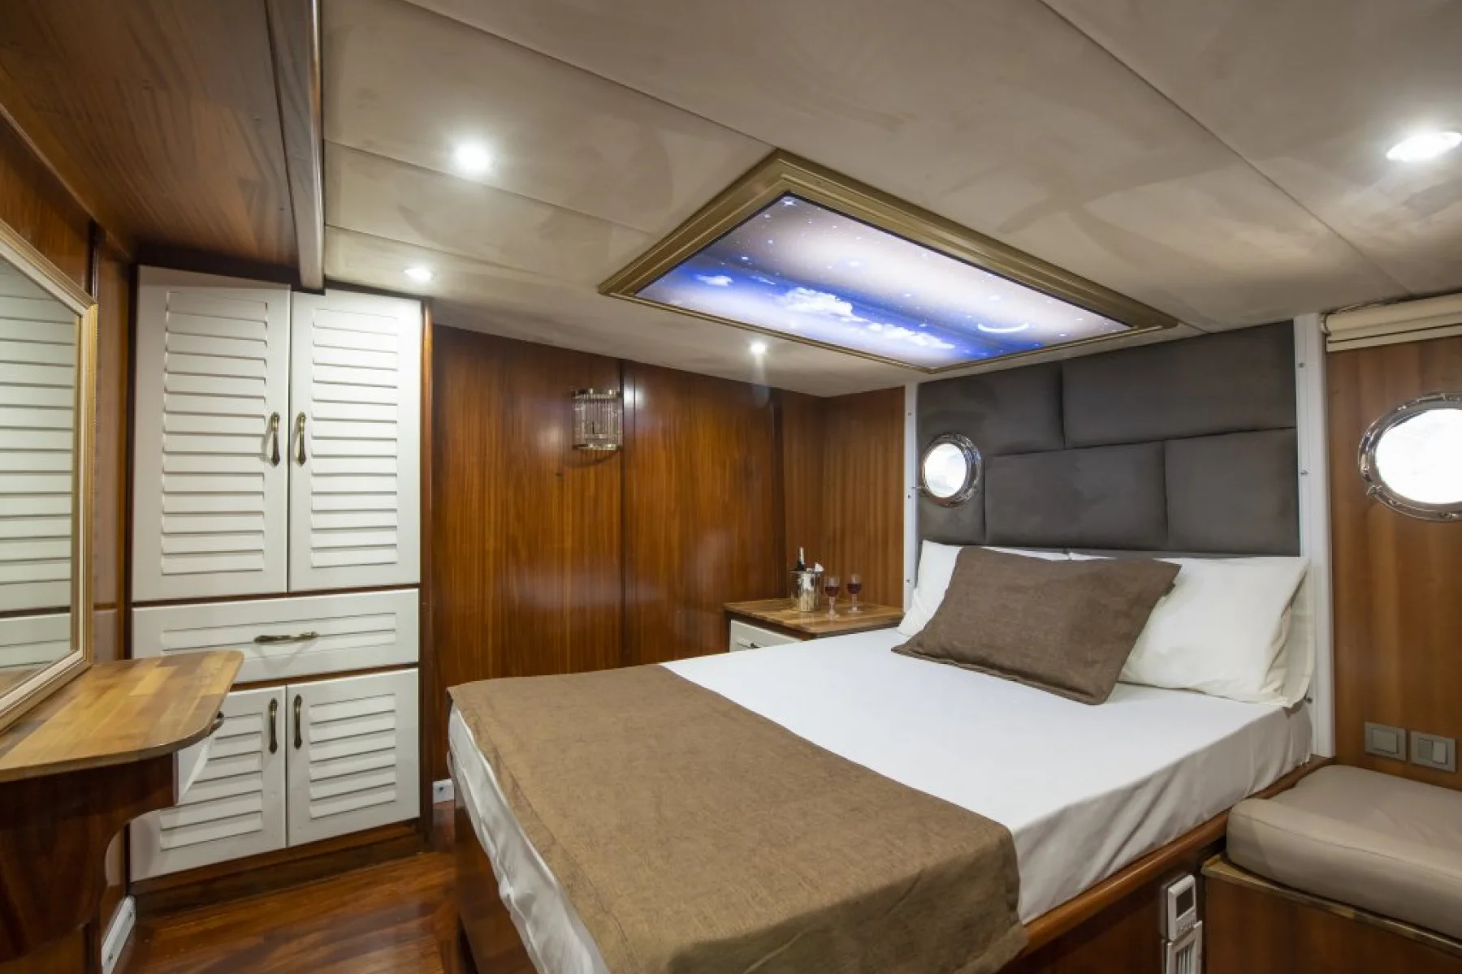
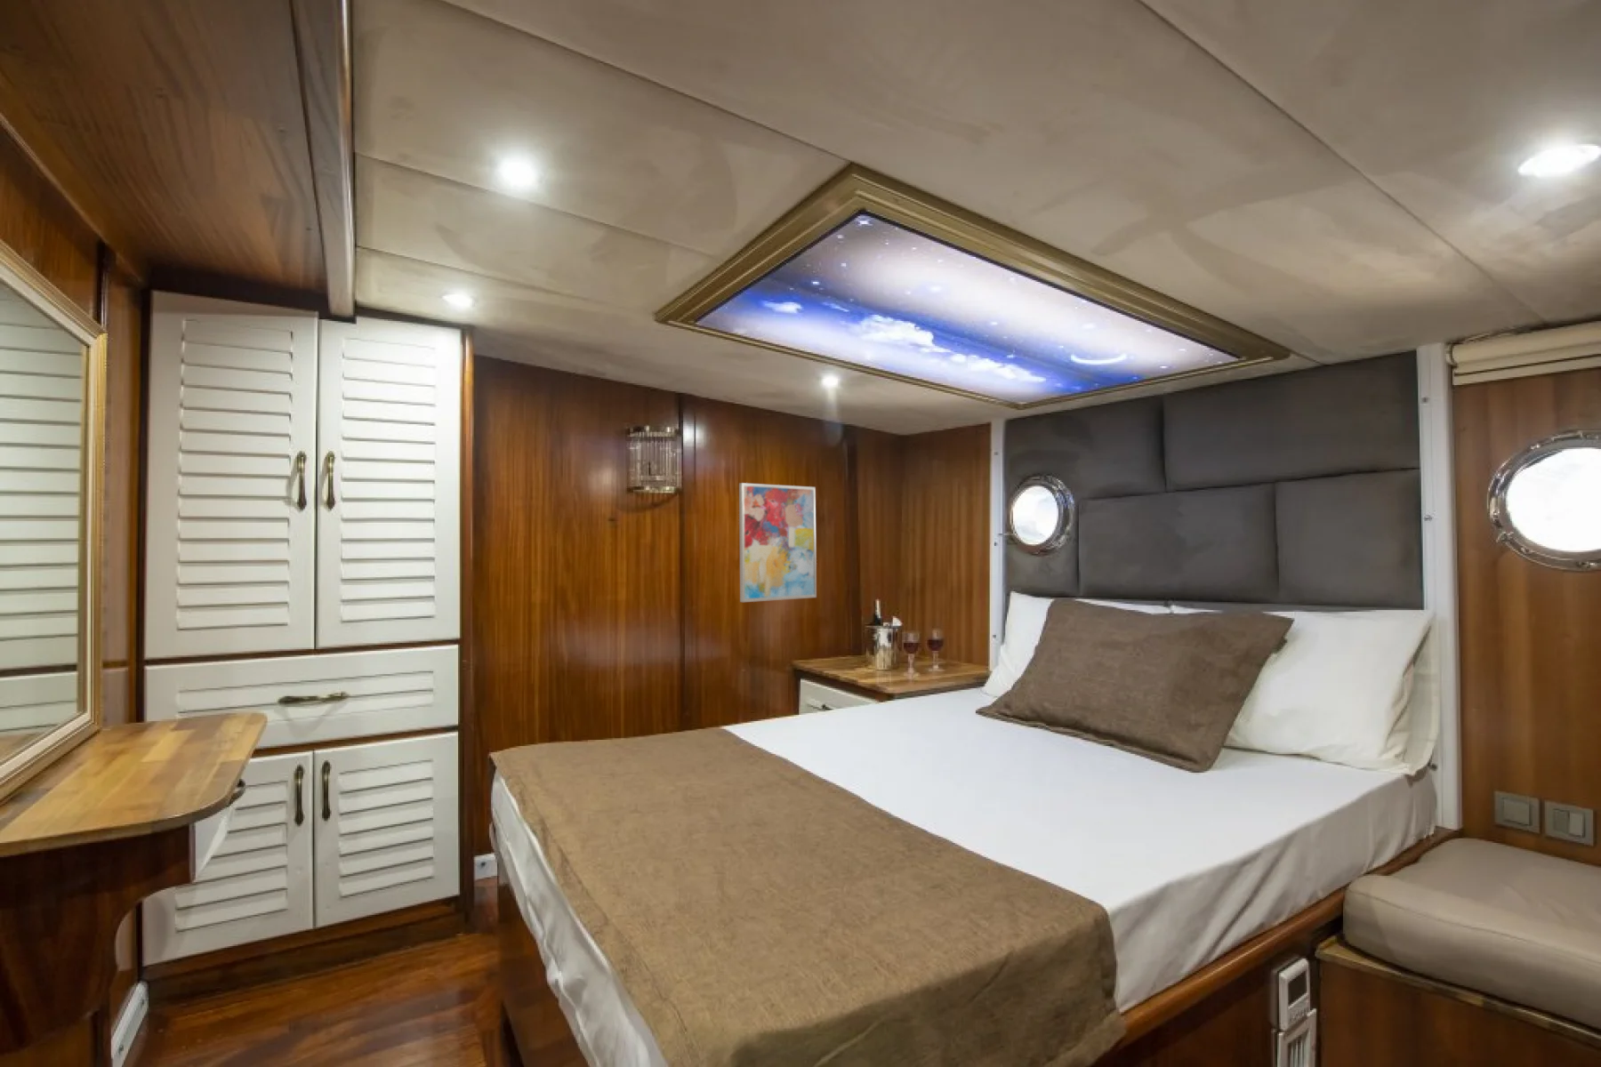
+ wall art (779, 542)
